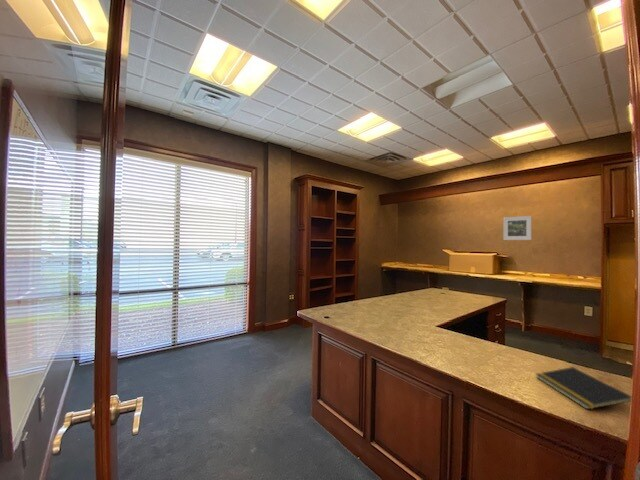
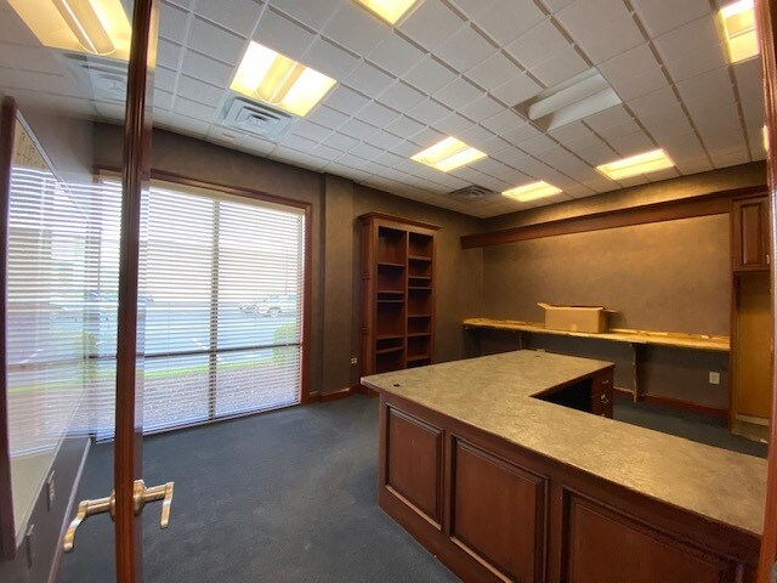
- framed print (516, 228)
- notepad (579, 385)
